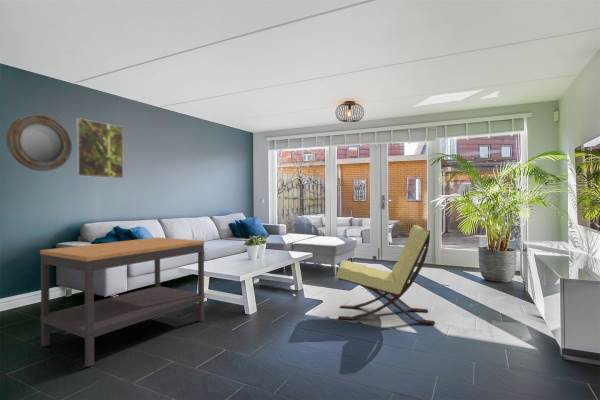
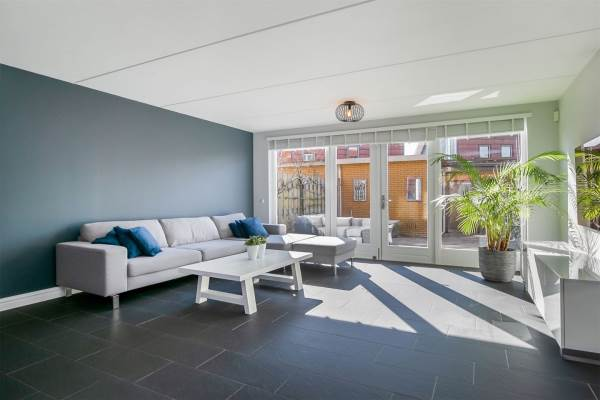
- side table (132, 292)
- home mirror (41, 143)
- lounge chair (383, 271)
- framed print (101, 150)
